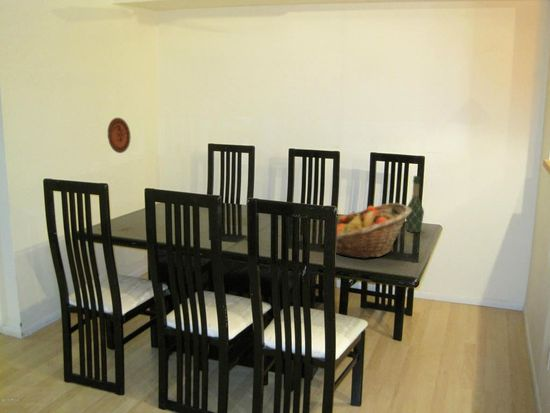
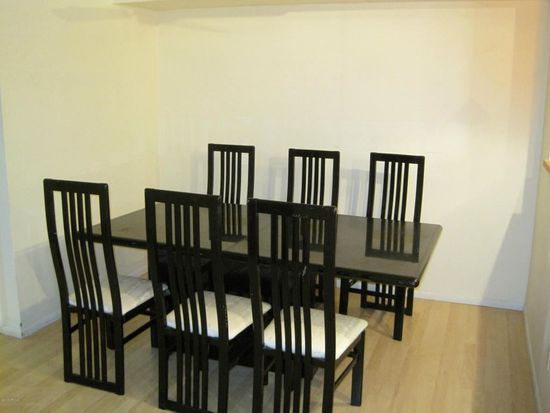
- wine bottle (415, 203)
- decorative plate (118, 135)
- fruit basket (366, 227)
